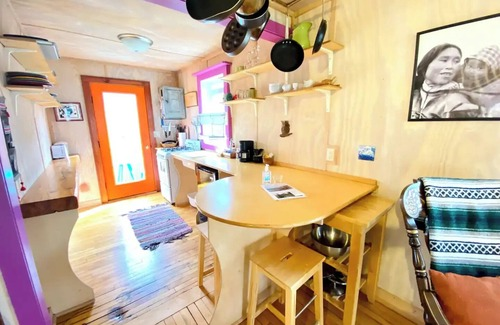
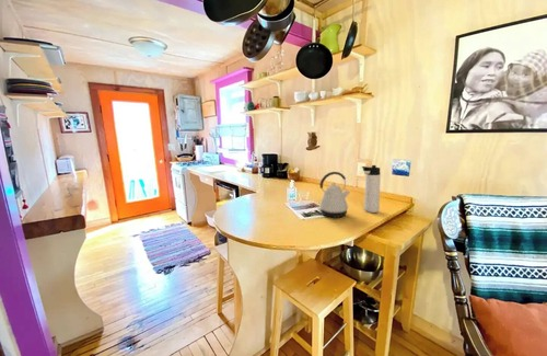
+ kettle (334, 193)
+ thermos bottle (370, 188)
